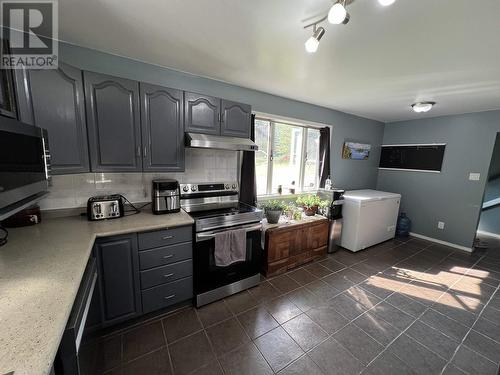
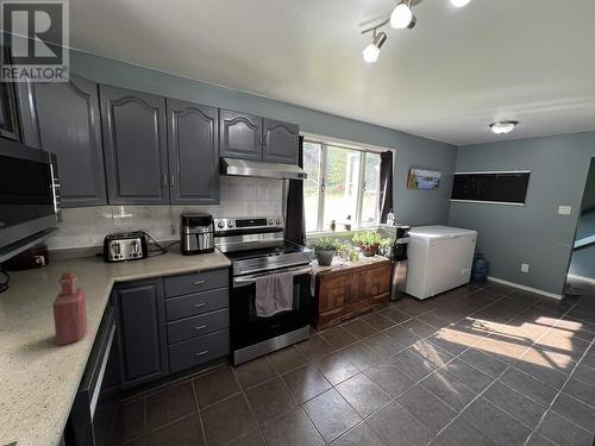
+ bottle (70, 304)
